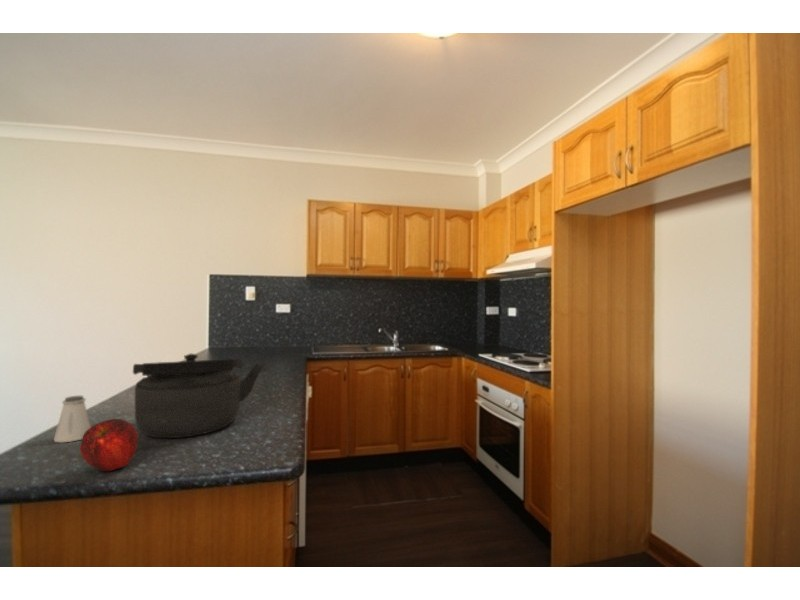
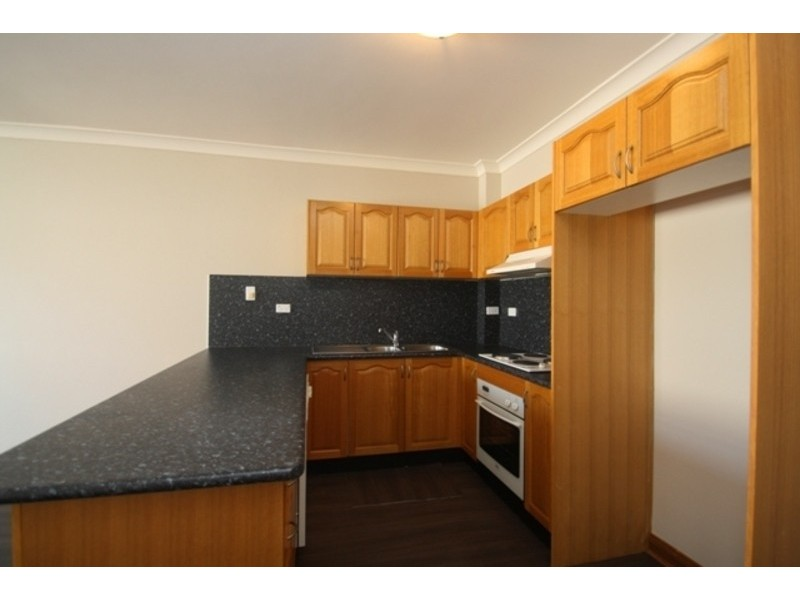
- saltshaker (73, 417)
- kettle (194, 389)
- apple (108, 444)
